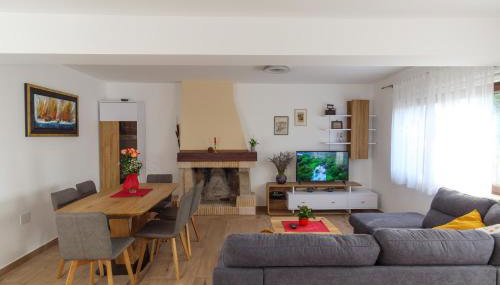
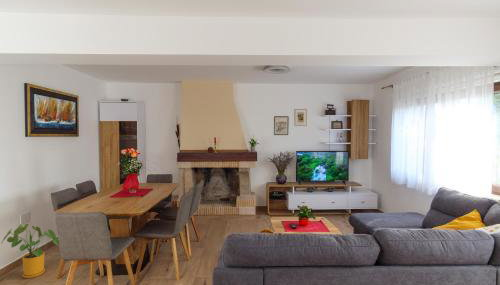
+ house plant (30, 250)
